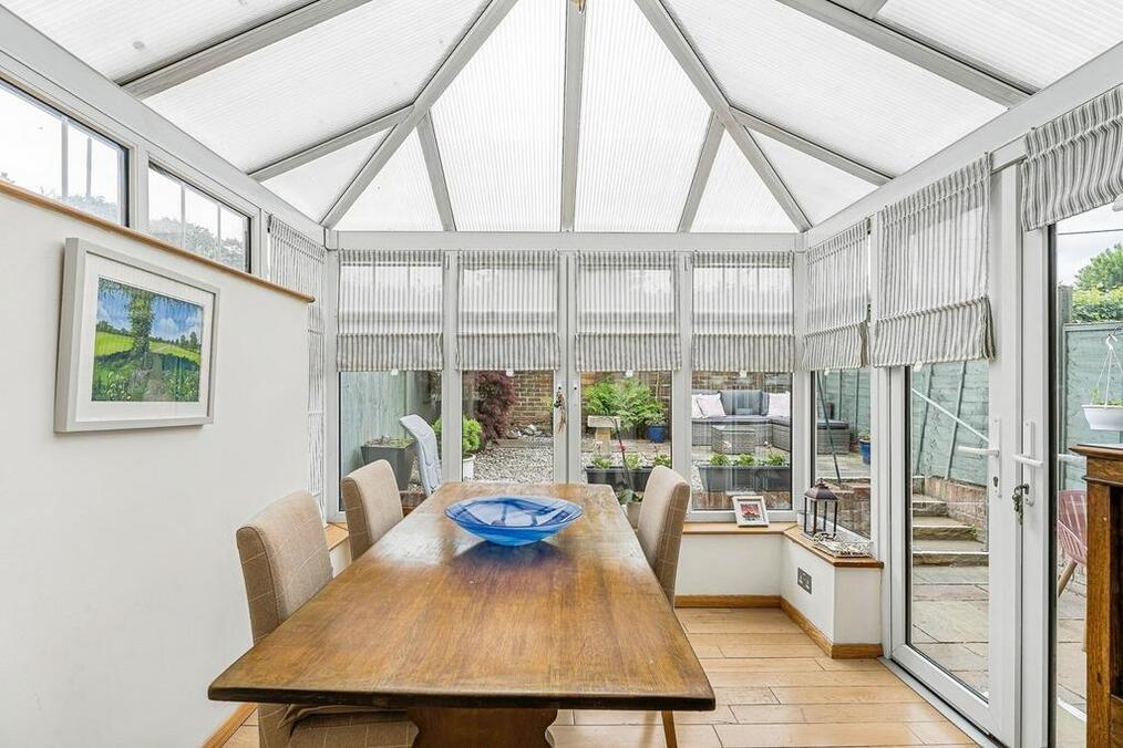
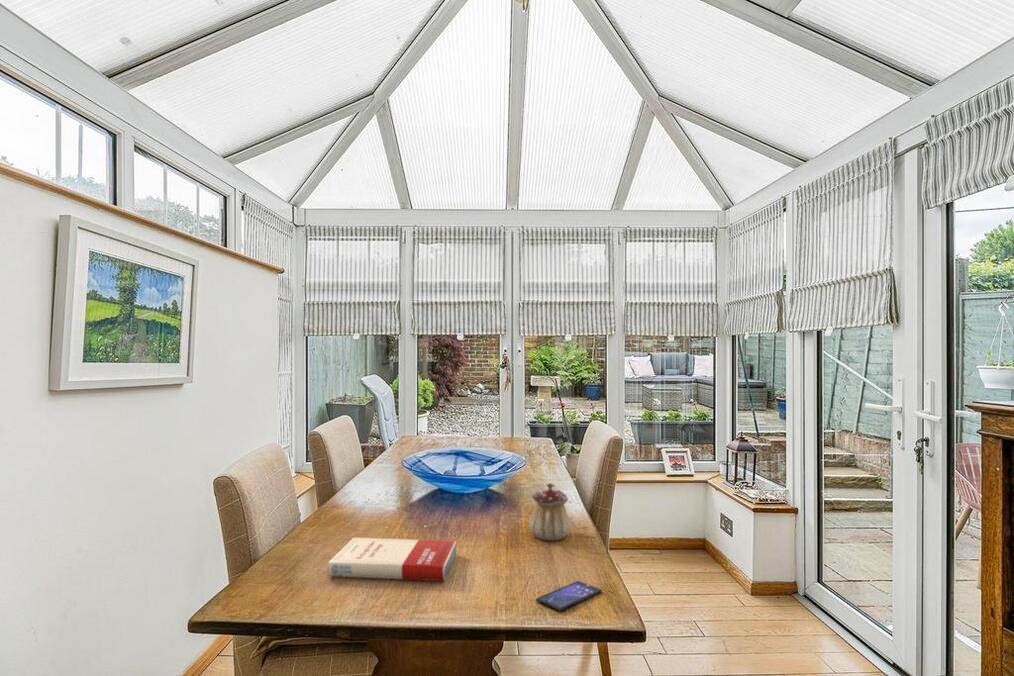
+ smartphone (569, 594)
+ teapot (549, 509)
+ book (395, 558)
